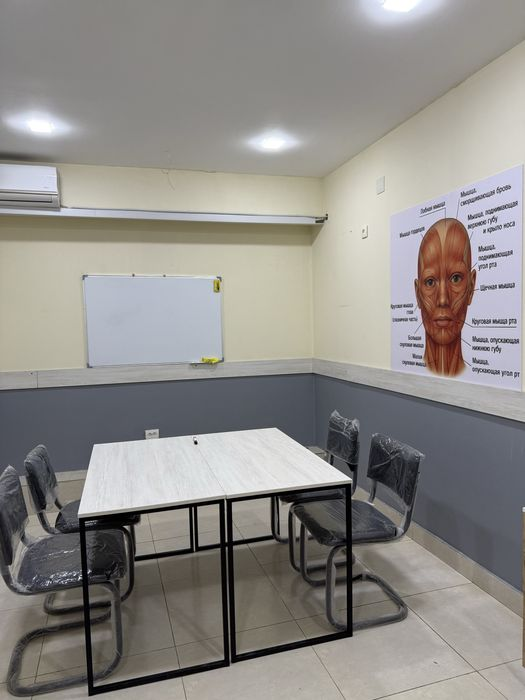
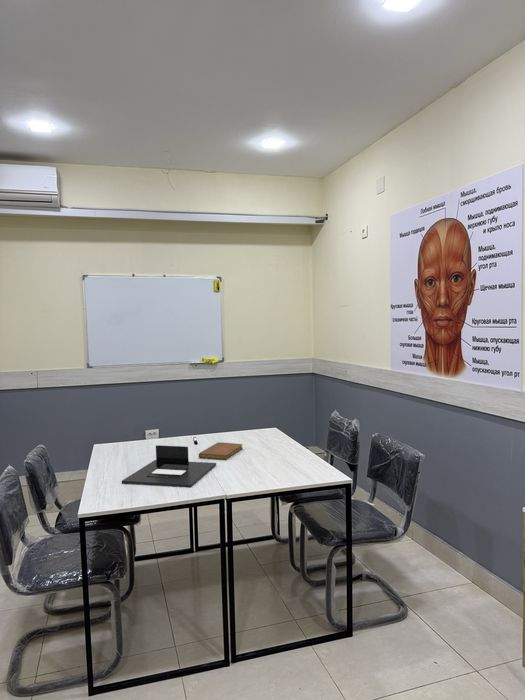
+ notebook (221, 450)
+ laptop (170, 460)
